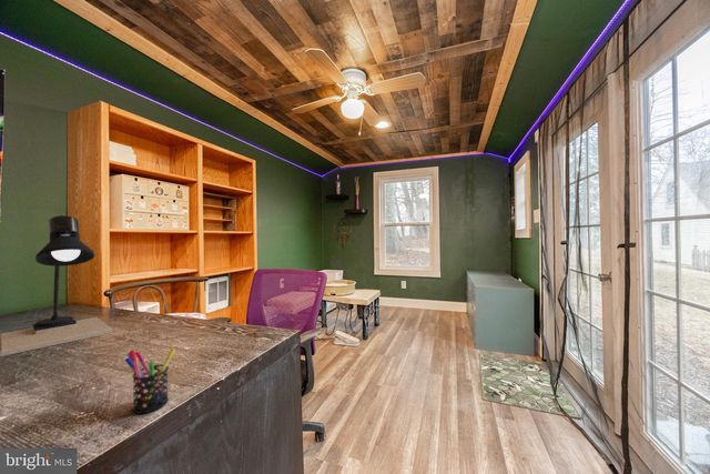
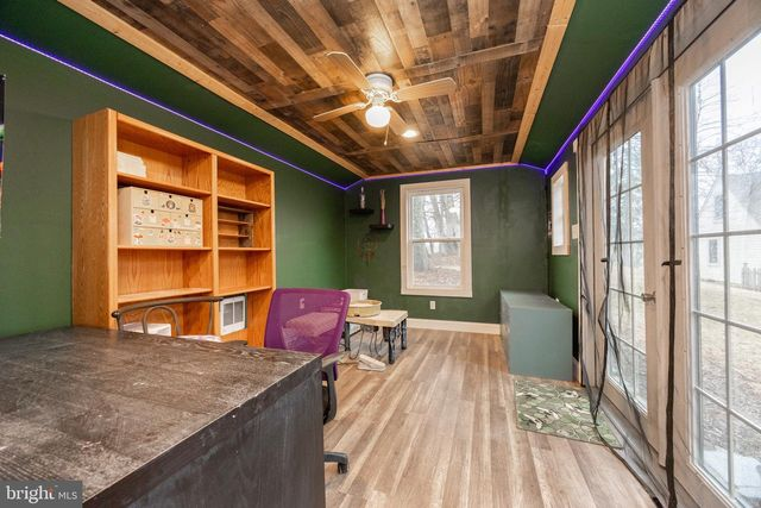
- desk lamp (58, 278)
- pen holder (149, 376)
